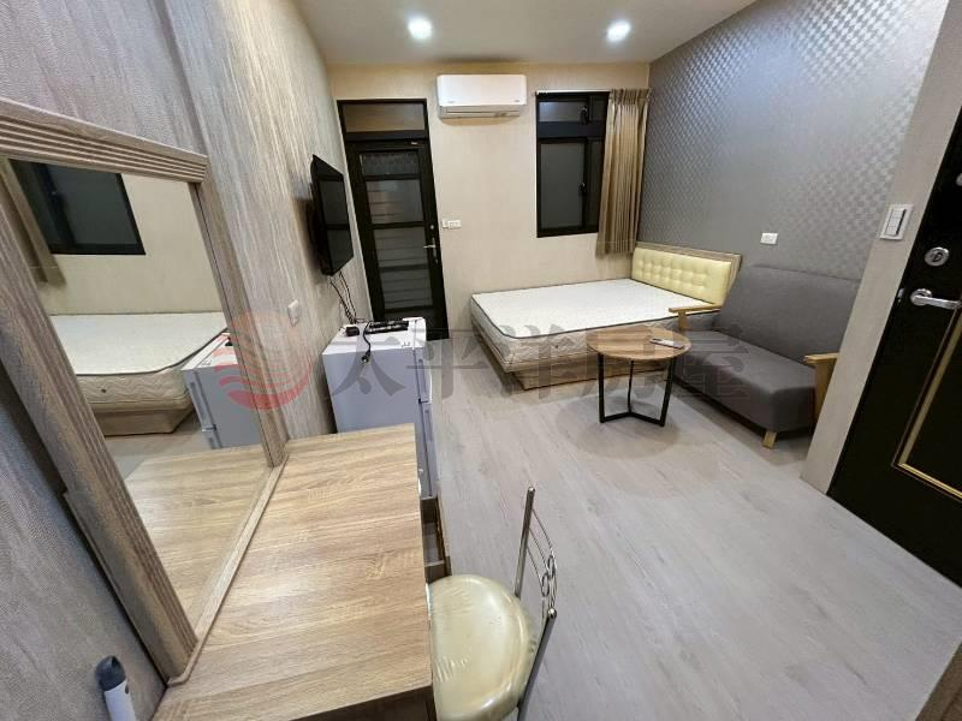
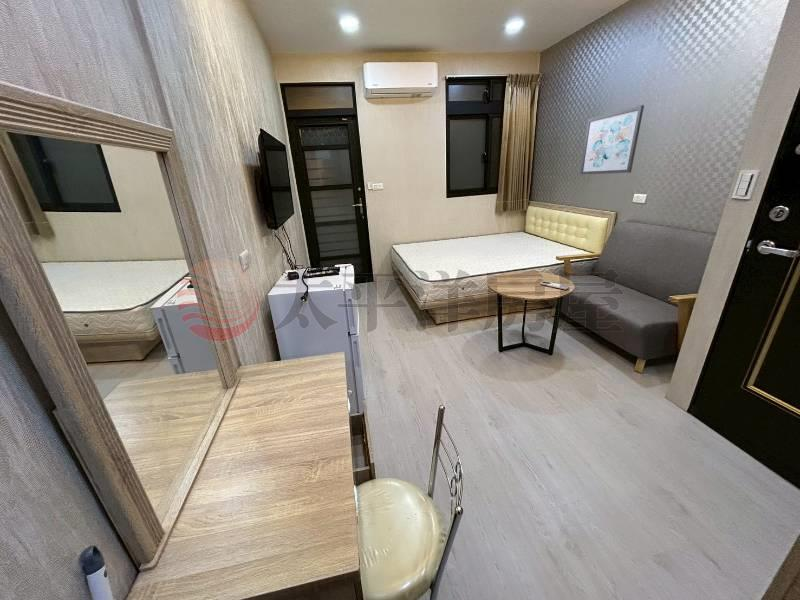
+ wall art (608, 144)
